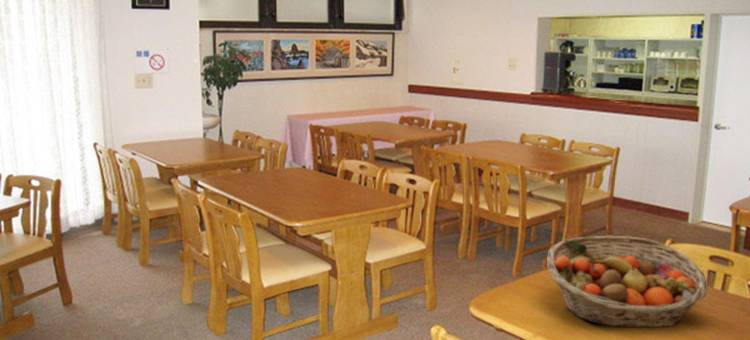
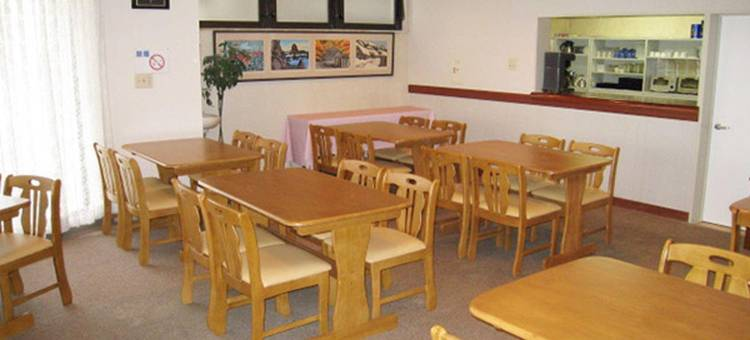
- fruit basket (623, 280)
